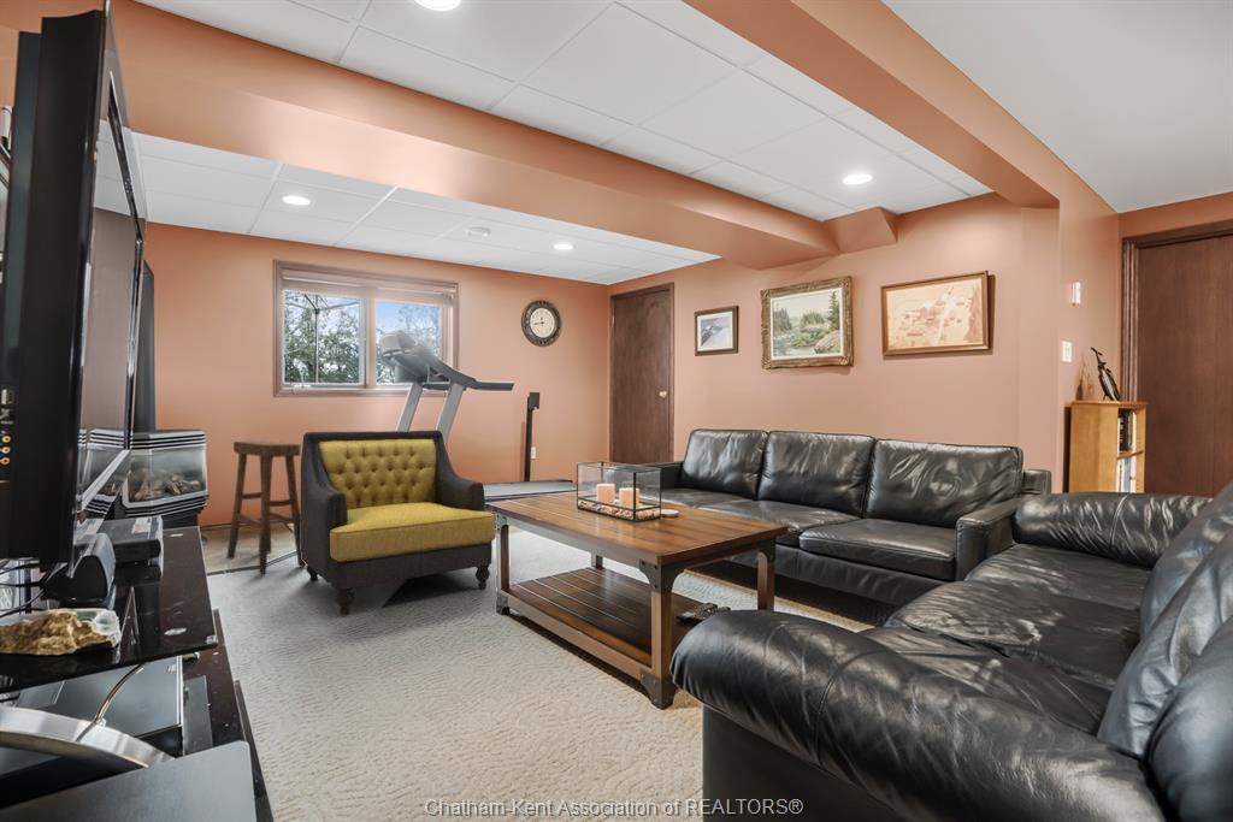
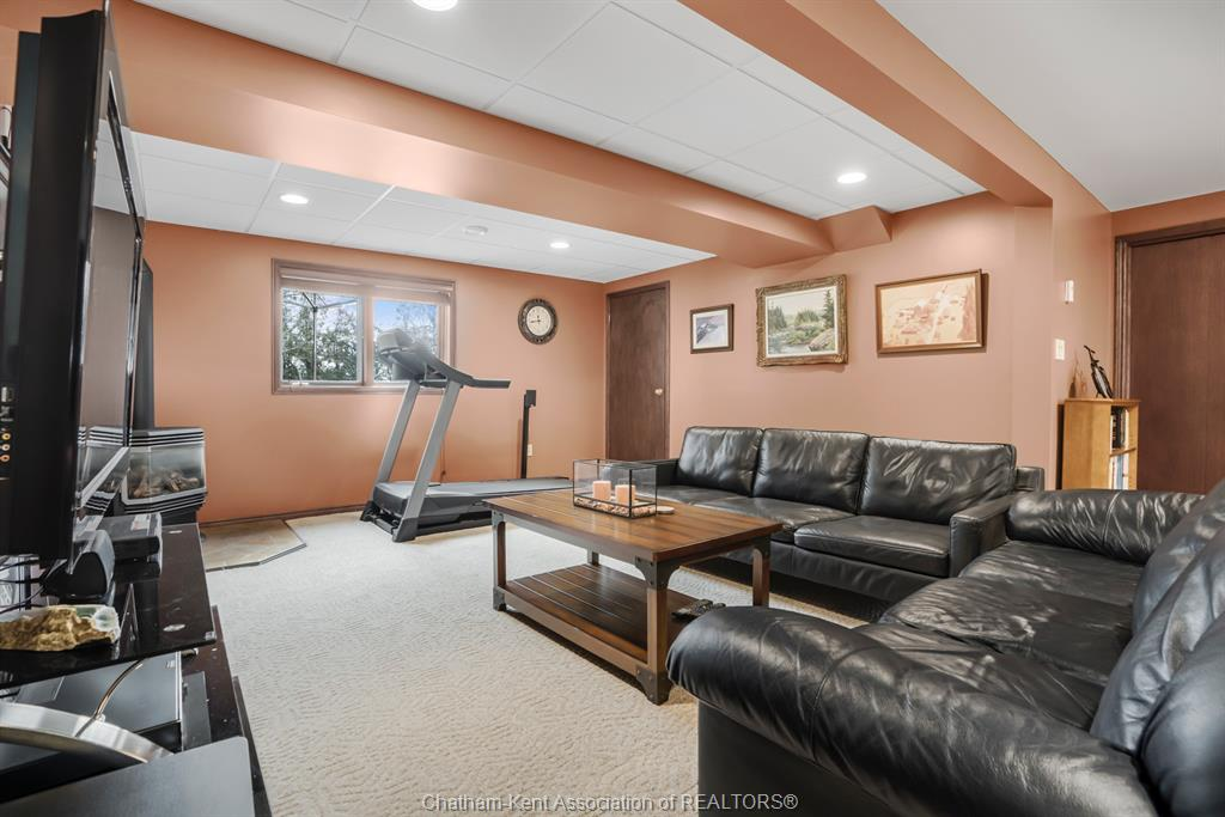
- armchair (396, 508)
- stool (265, 502)
